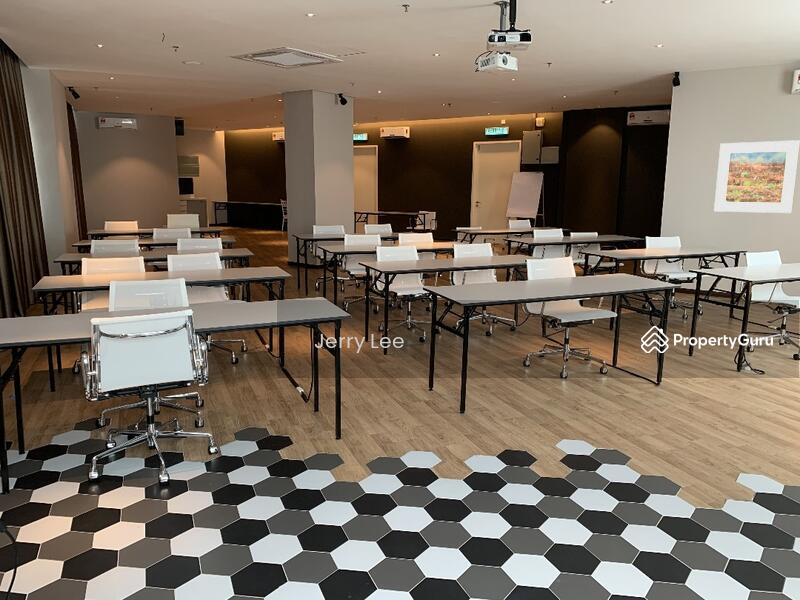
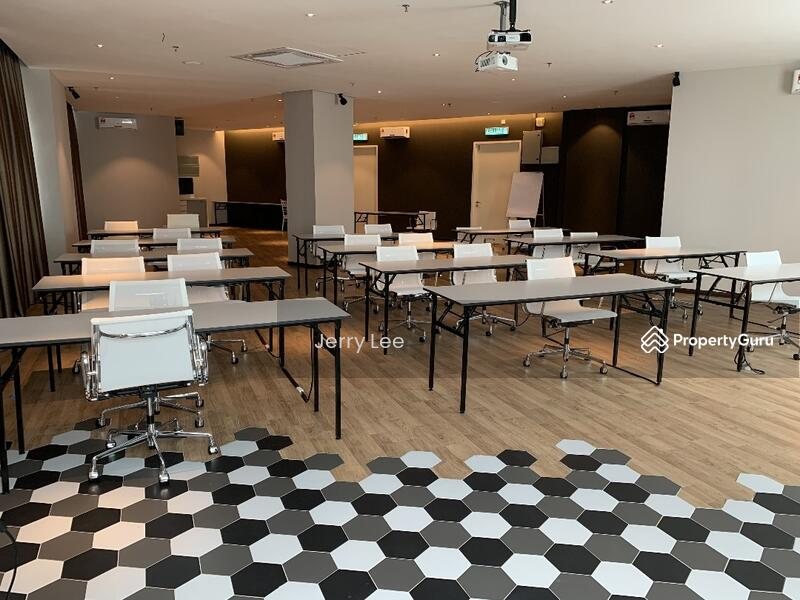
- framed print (755, 177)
